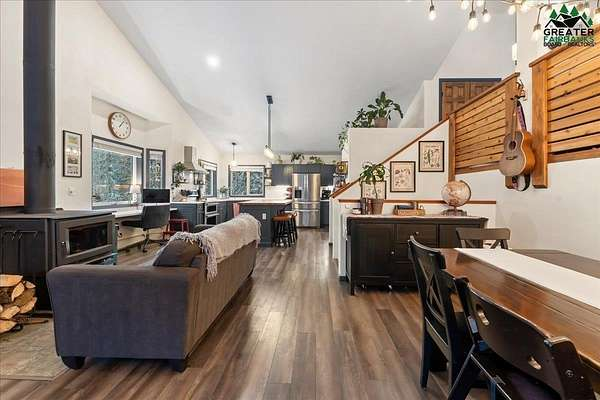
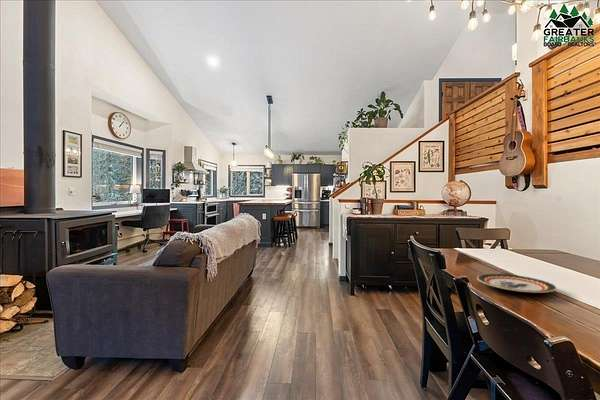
+ plate (514, 284)
